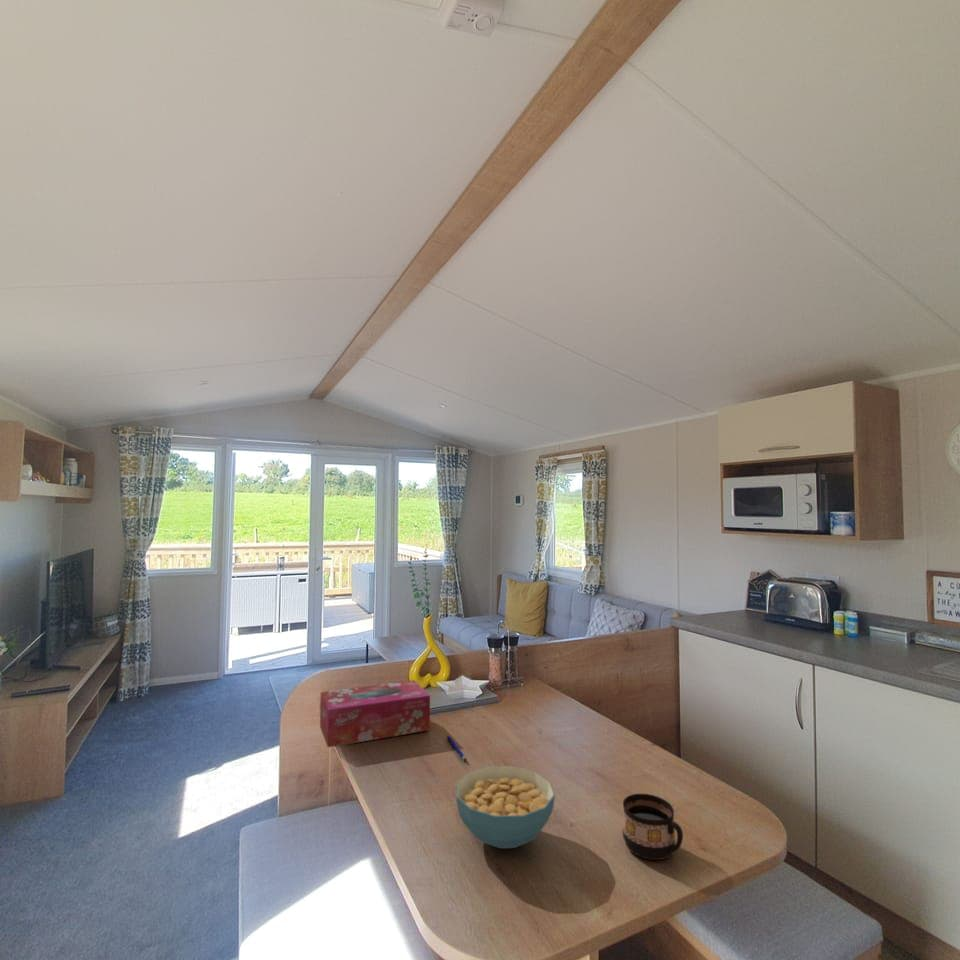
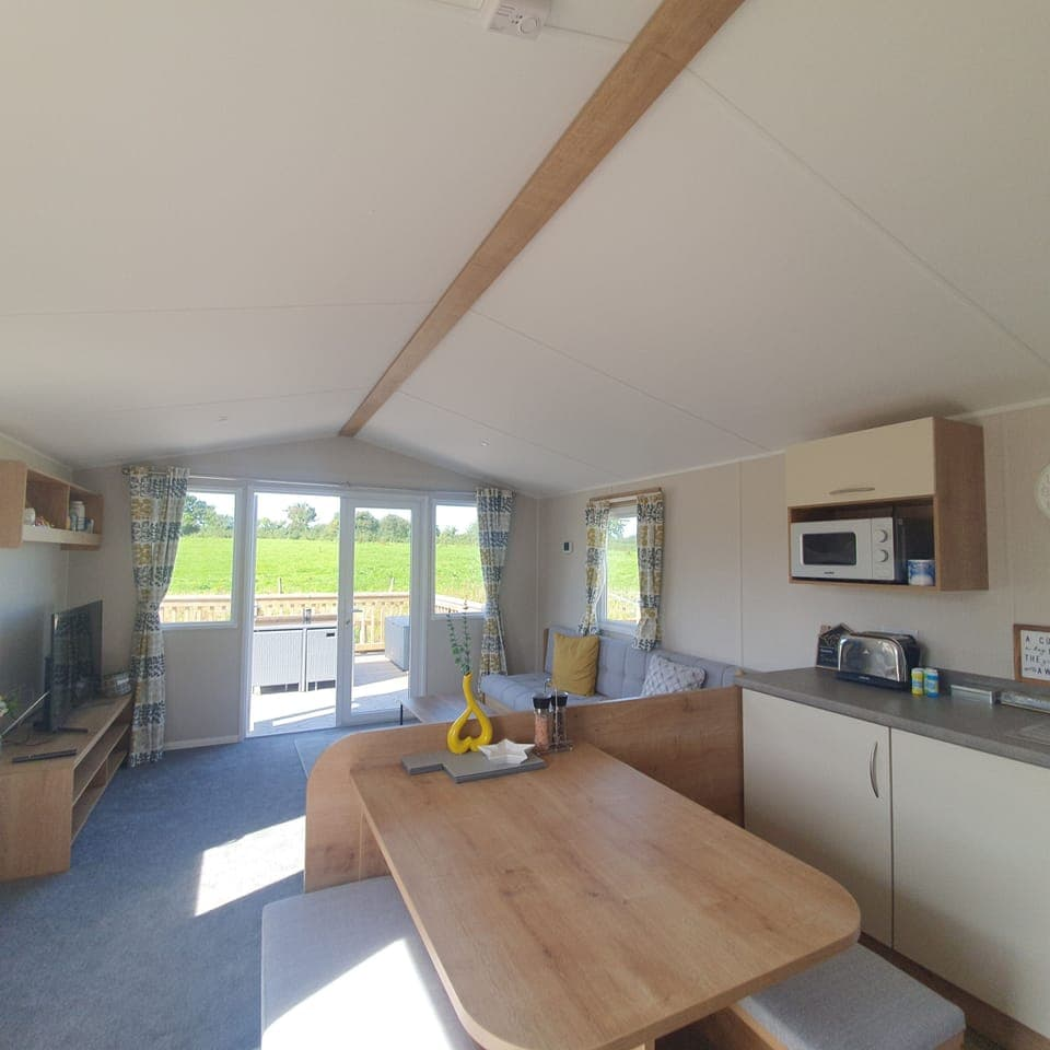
- cup (649, 828)
- tissue box (374, 711)
- cereal bowl (504, 814)
- pen (456, 747)
